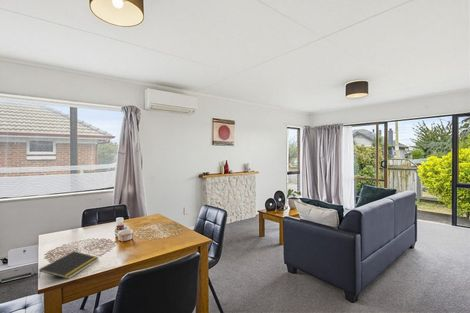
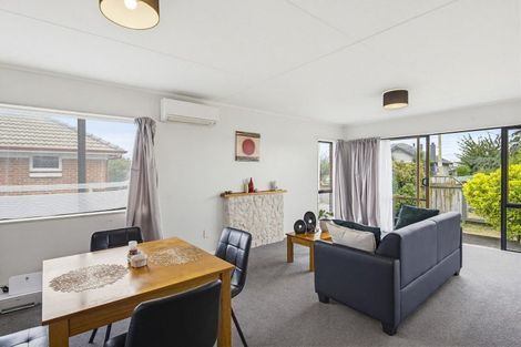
- notepad (71, 263)
